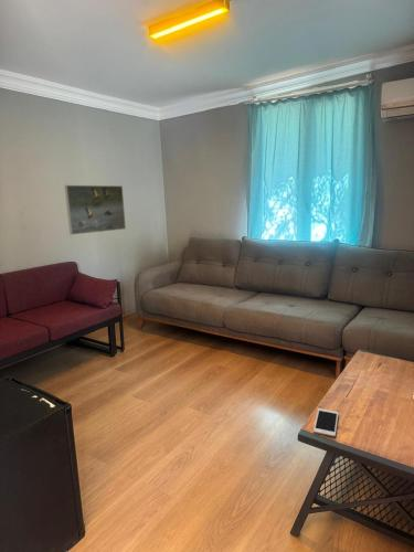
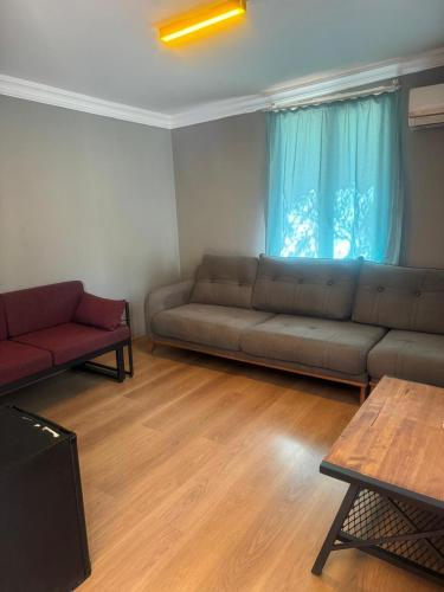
- cell phone (326, 422)
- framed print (97, 209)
